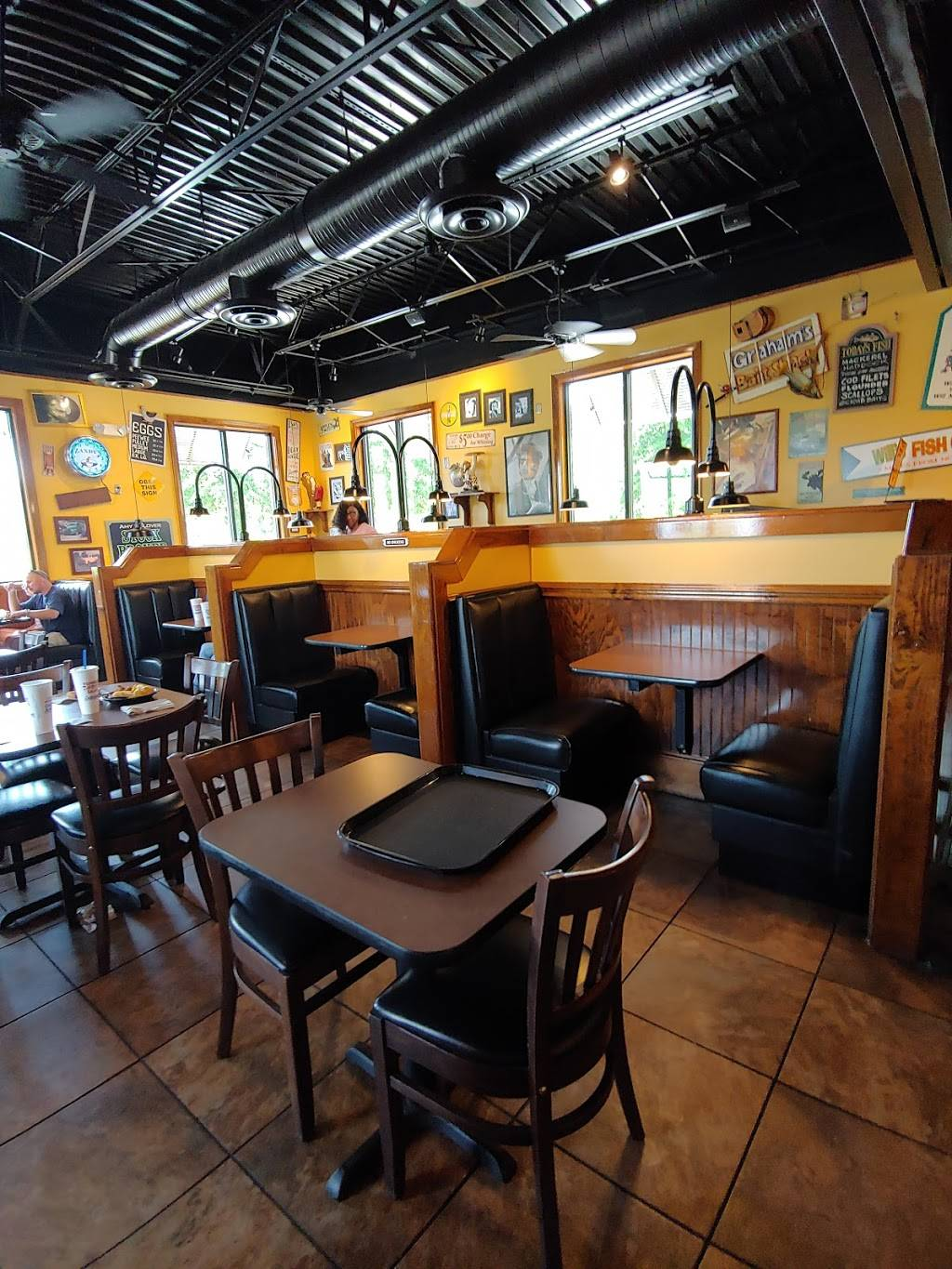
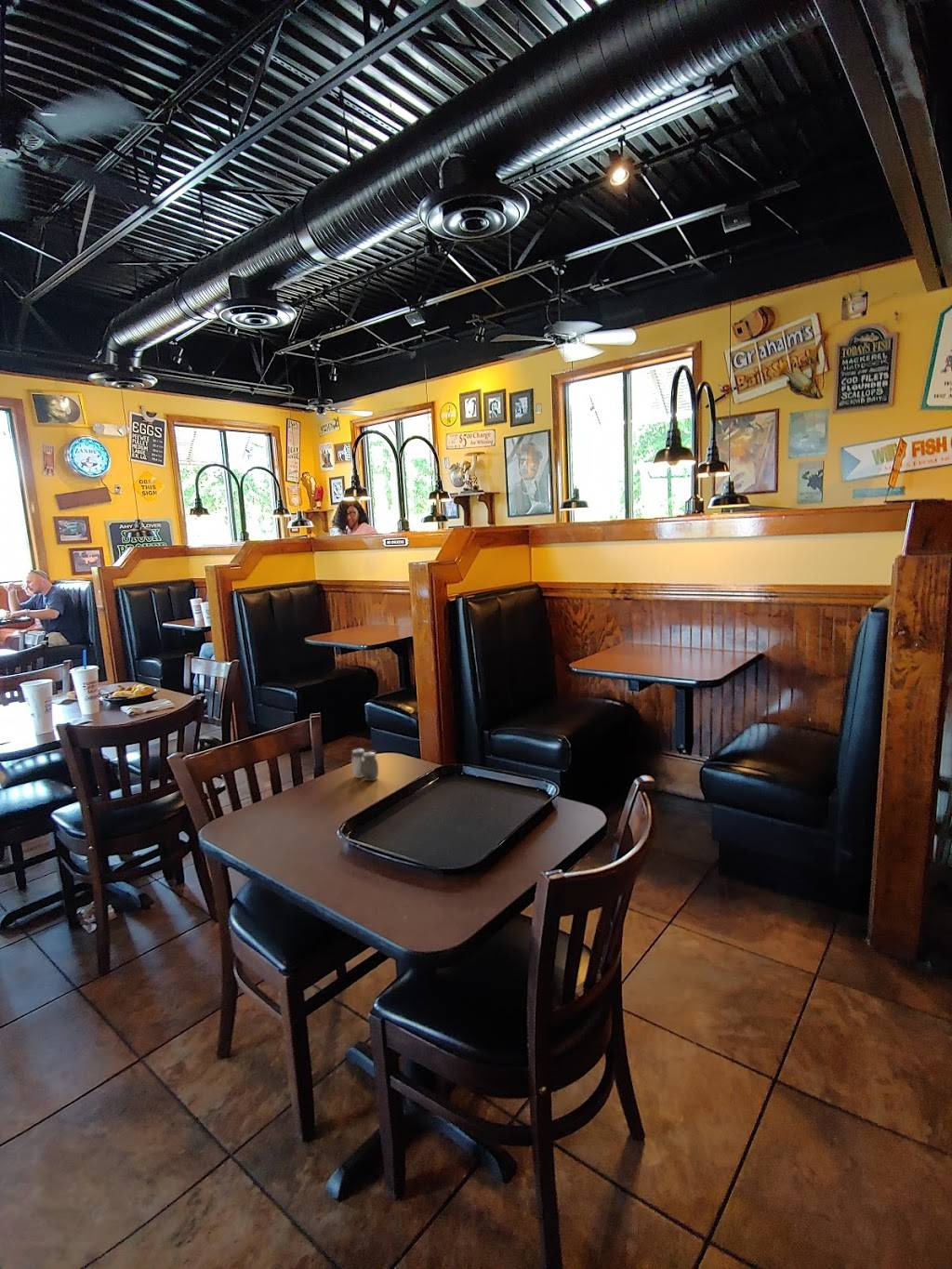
+ salt and pepper shaker (364, 764)
